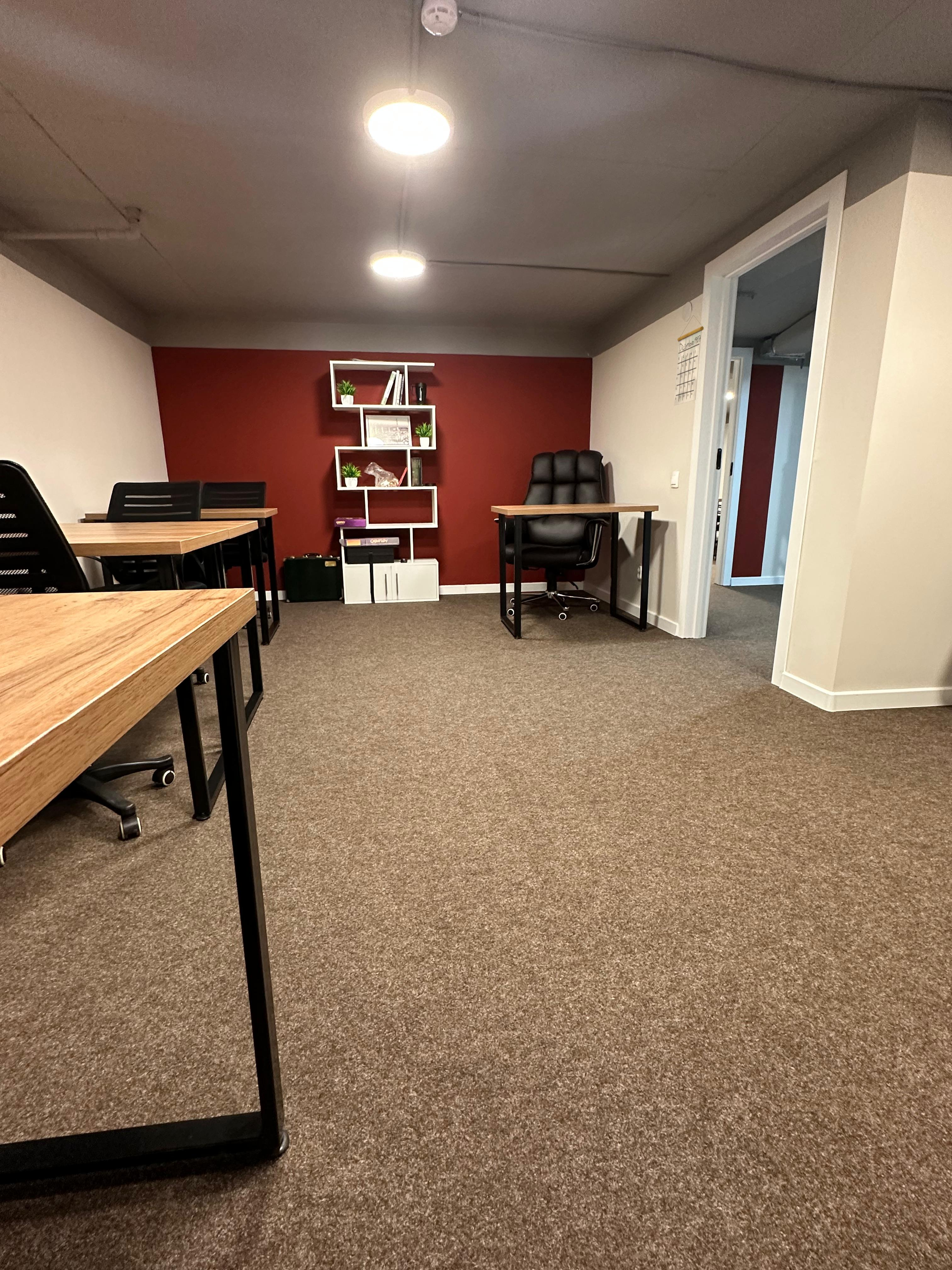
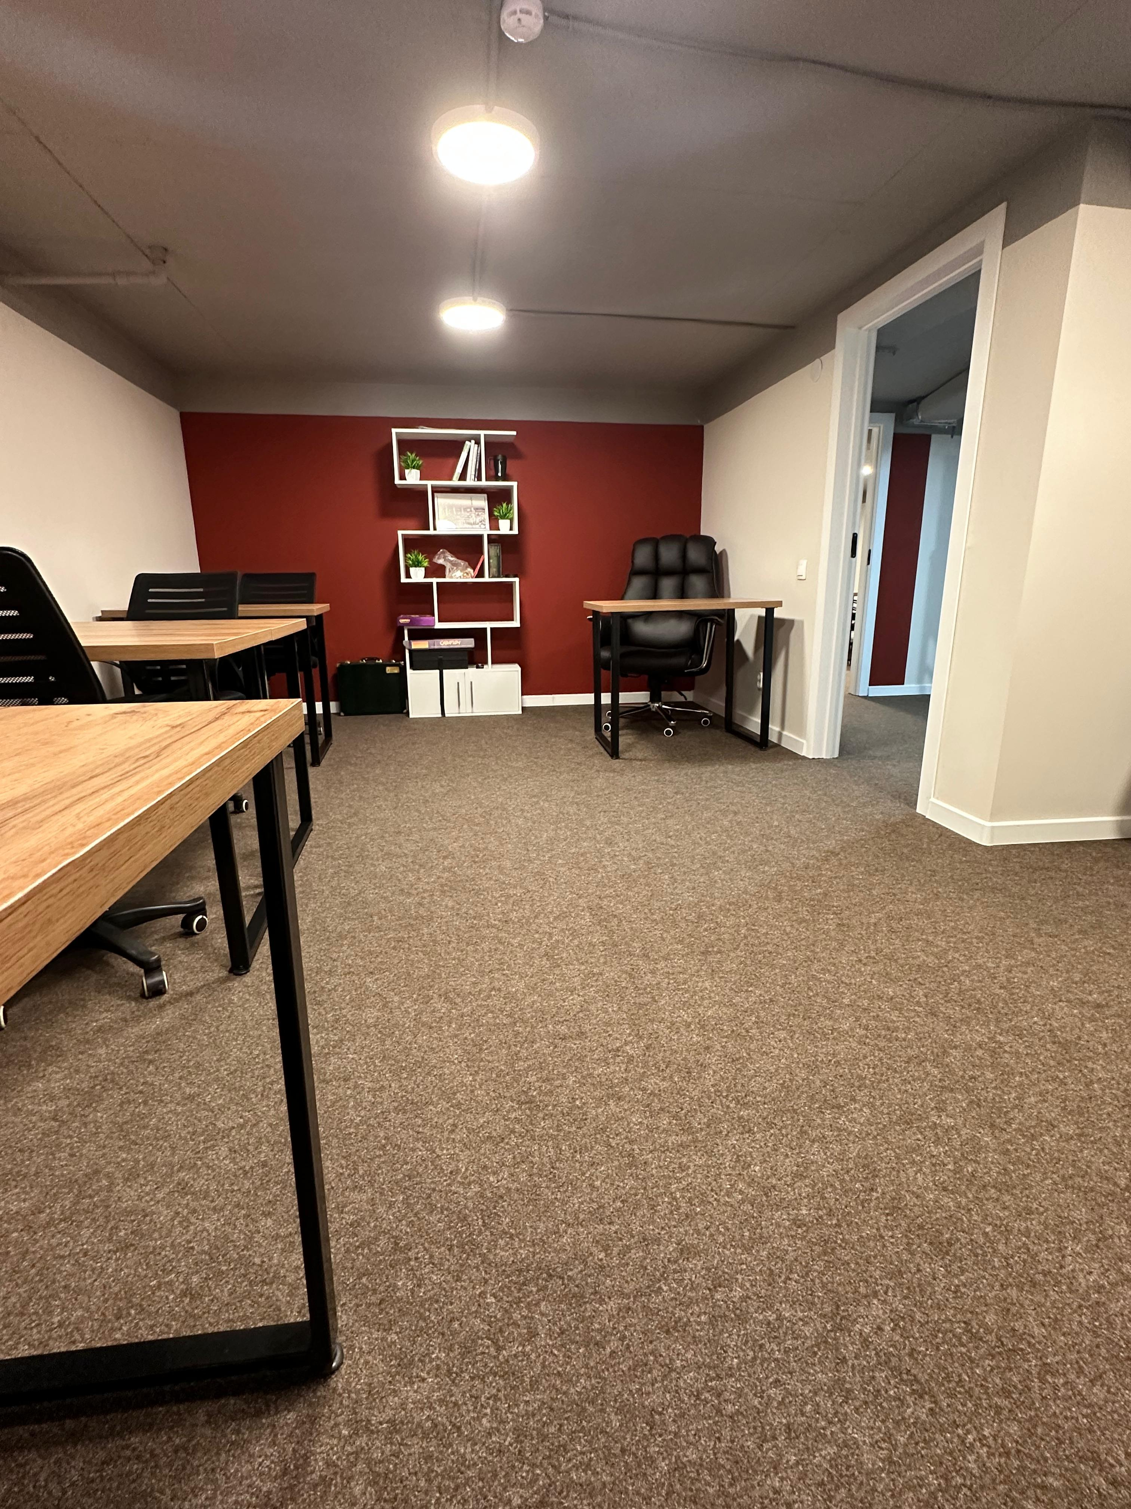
- calendar (688, 359)
